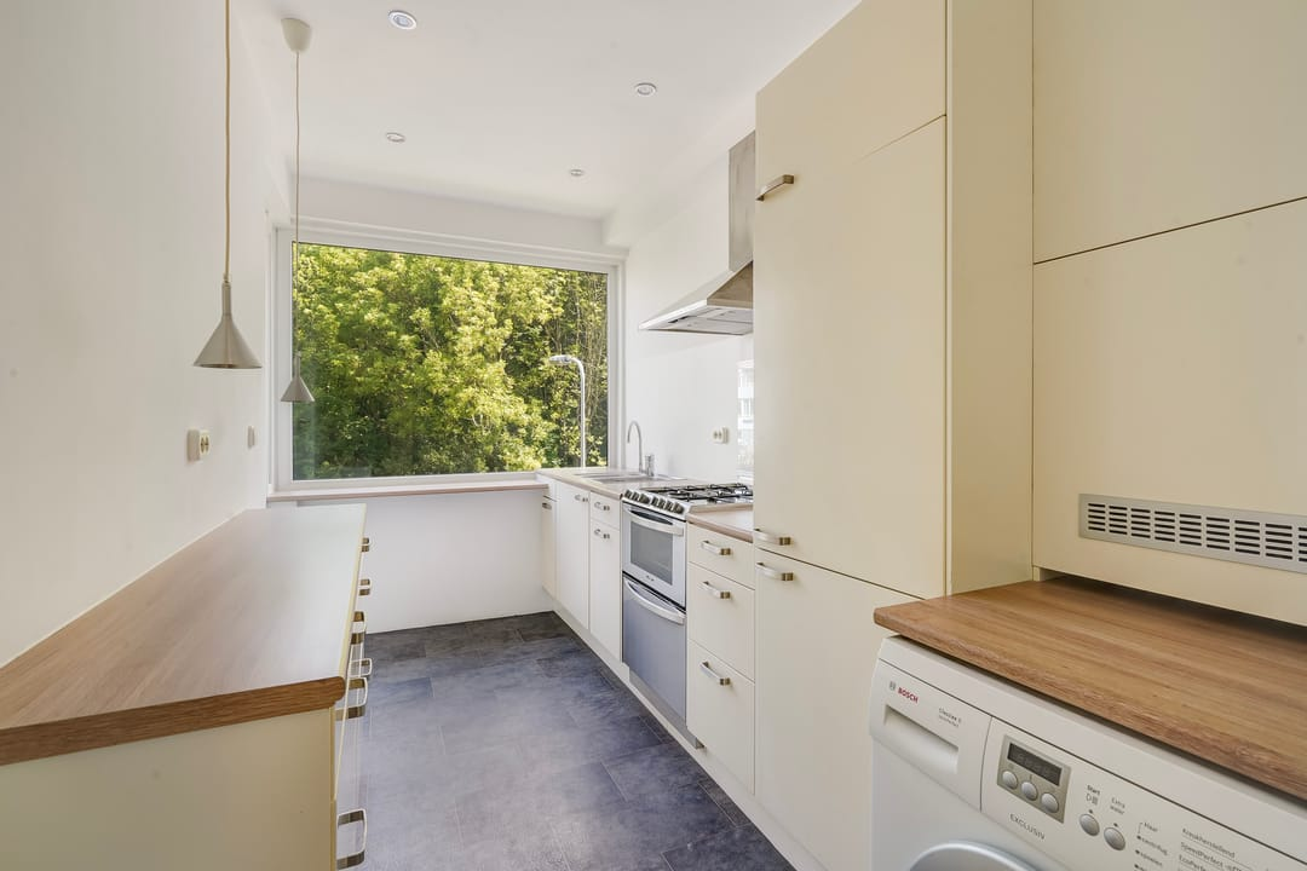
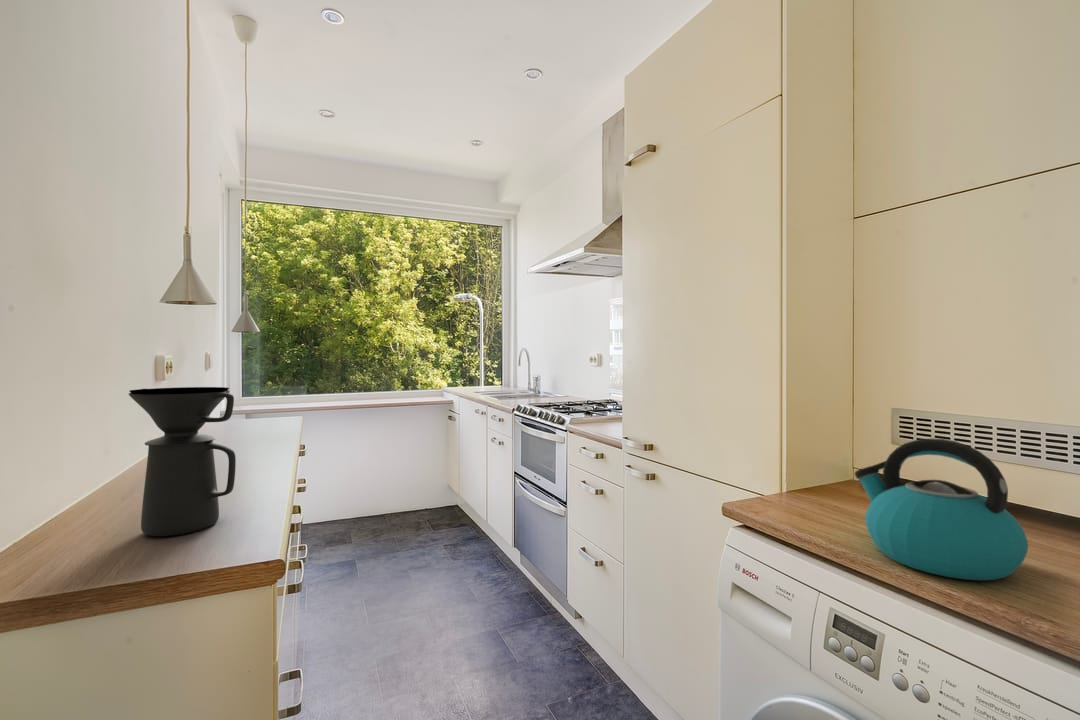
+ coffee maker (181, 457)
+ kettle (929, 497)
